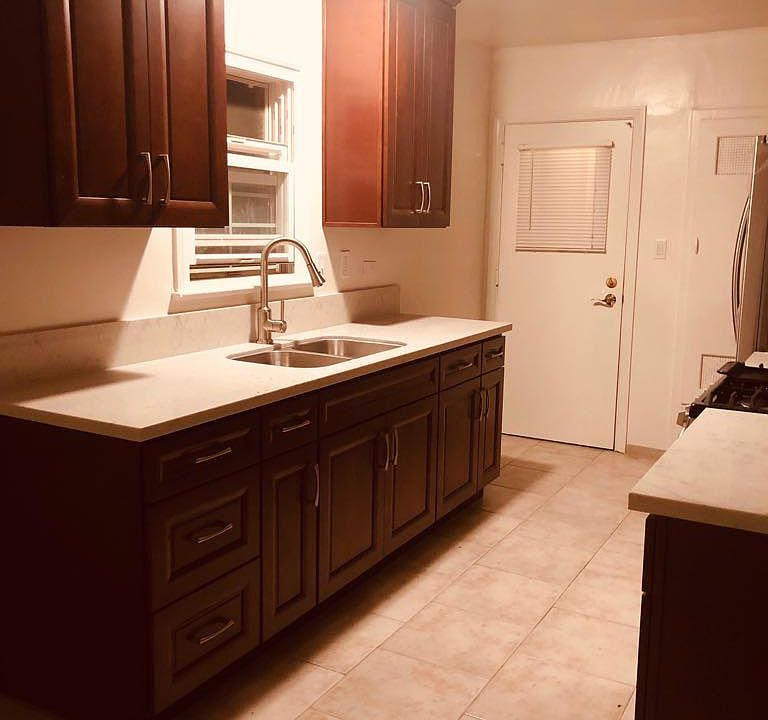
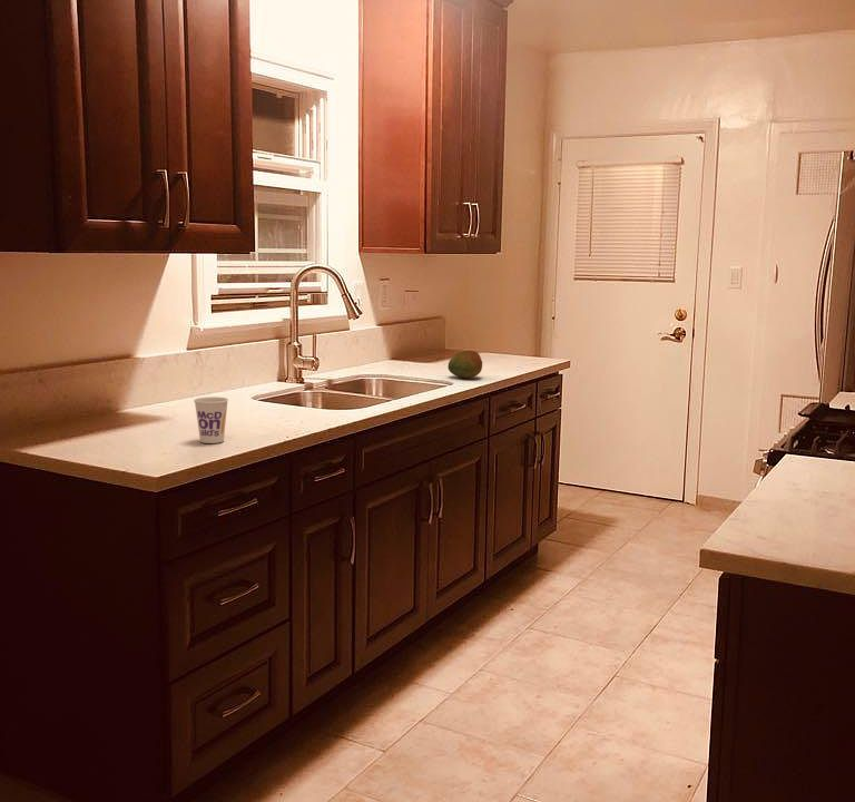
+ fruit (464, 364)
+ cup (212, 420)
